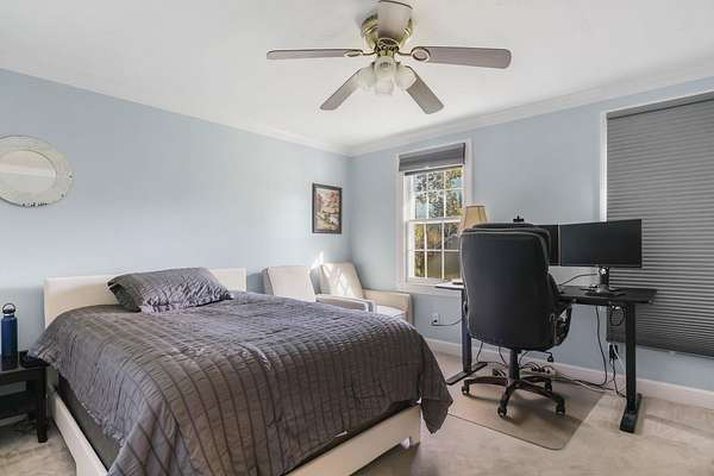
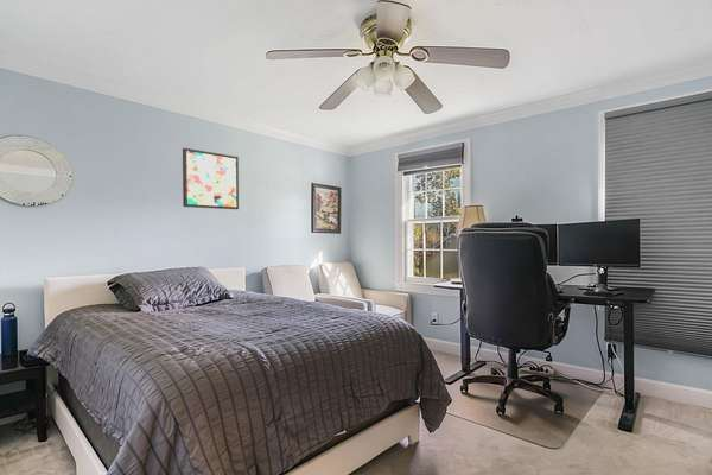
+ wall art (211, 180)
